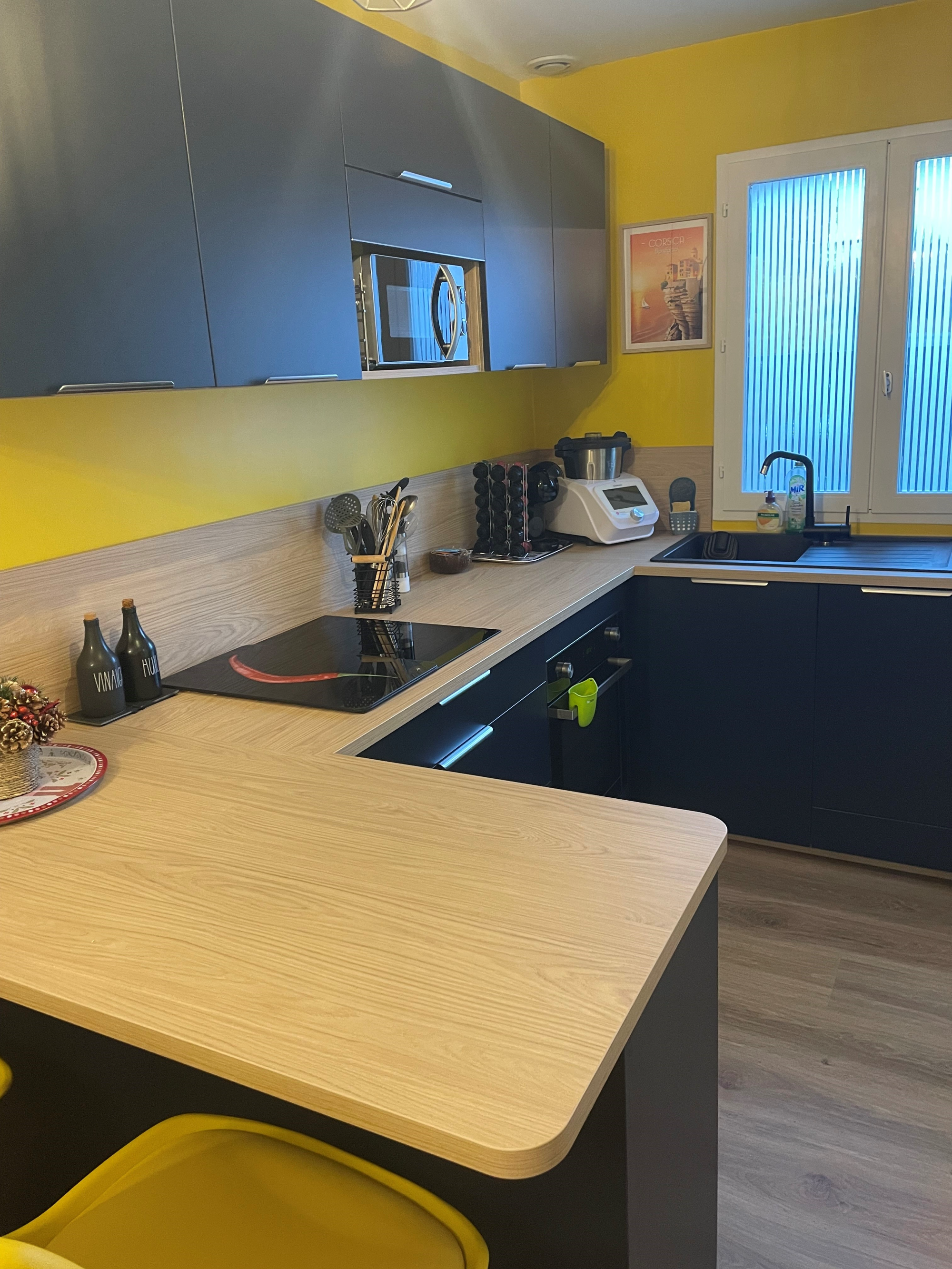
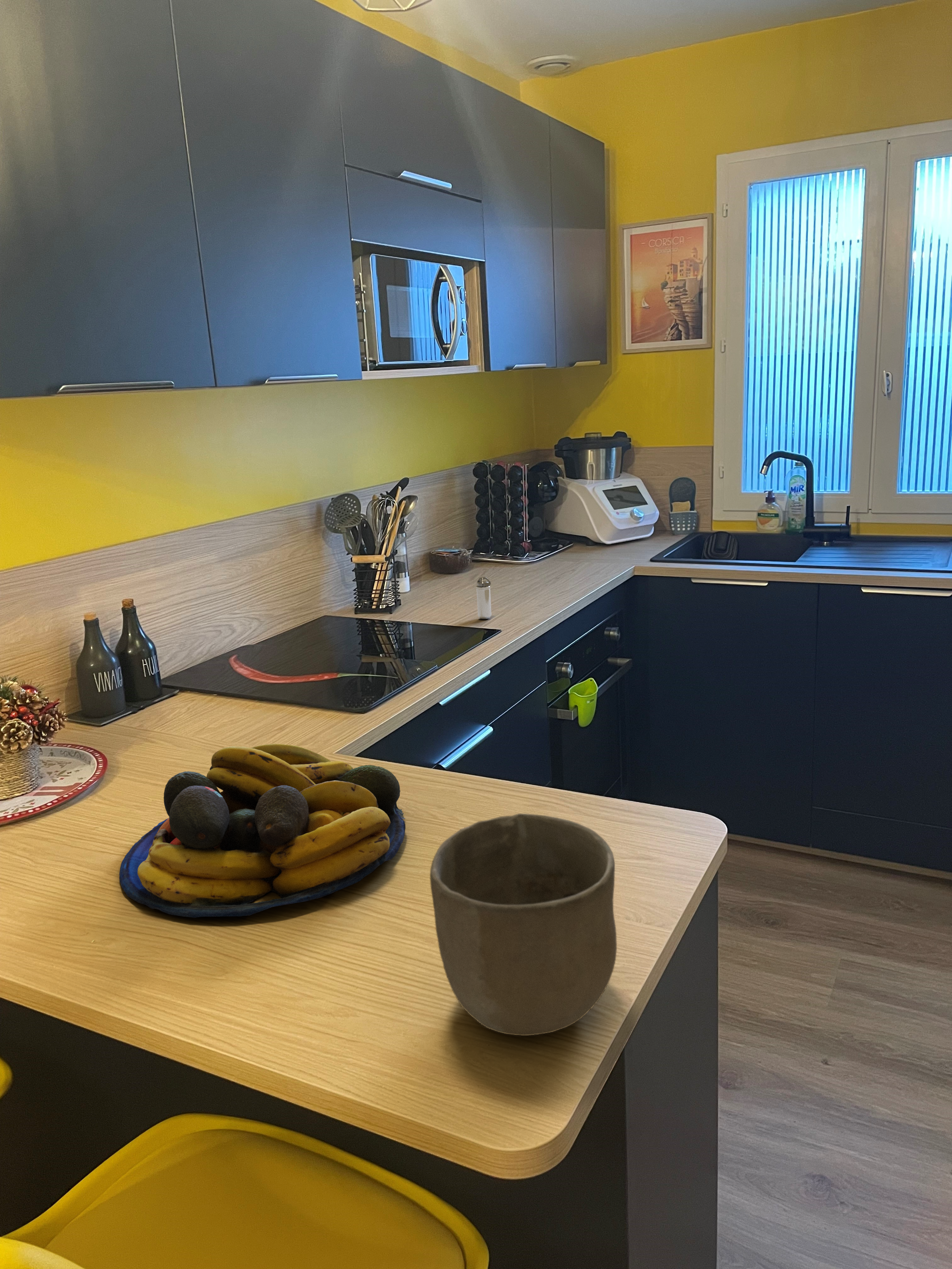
+ fruit bowl (261, 800)
+ bowl (524, 929)
+ shaker (484, 597)
